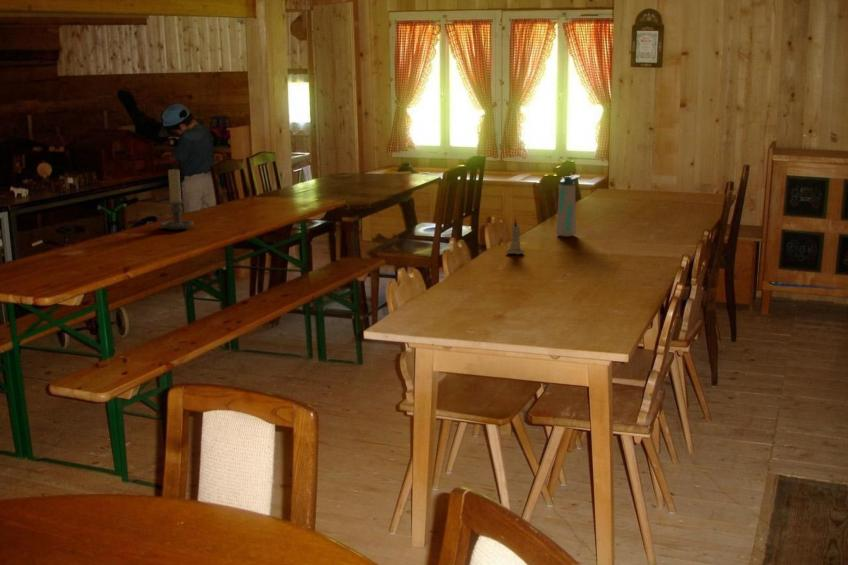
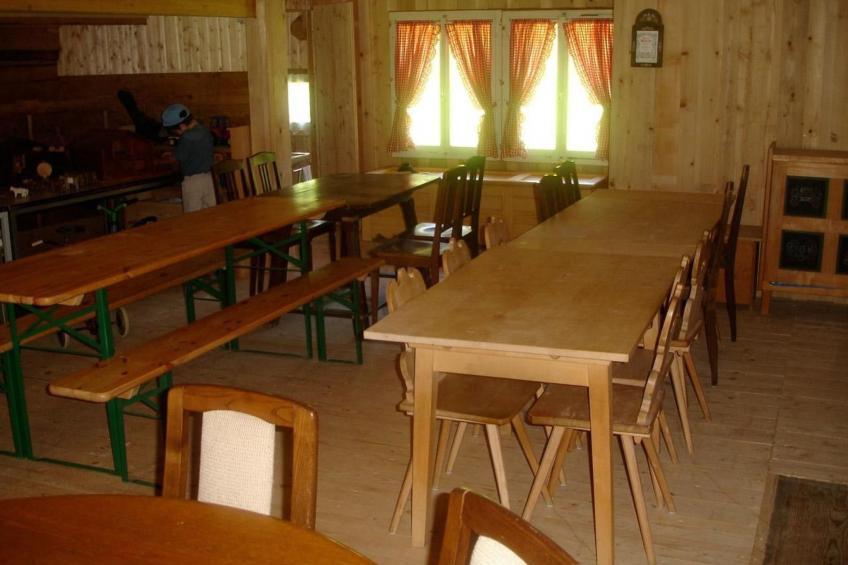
- candle (515, 235)
- candle holder (172, 198)
- water bottle (568, 205)
